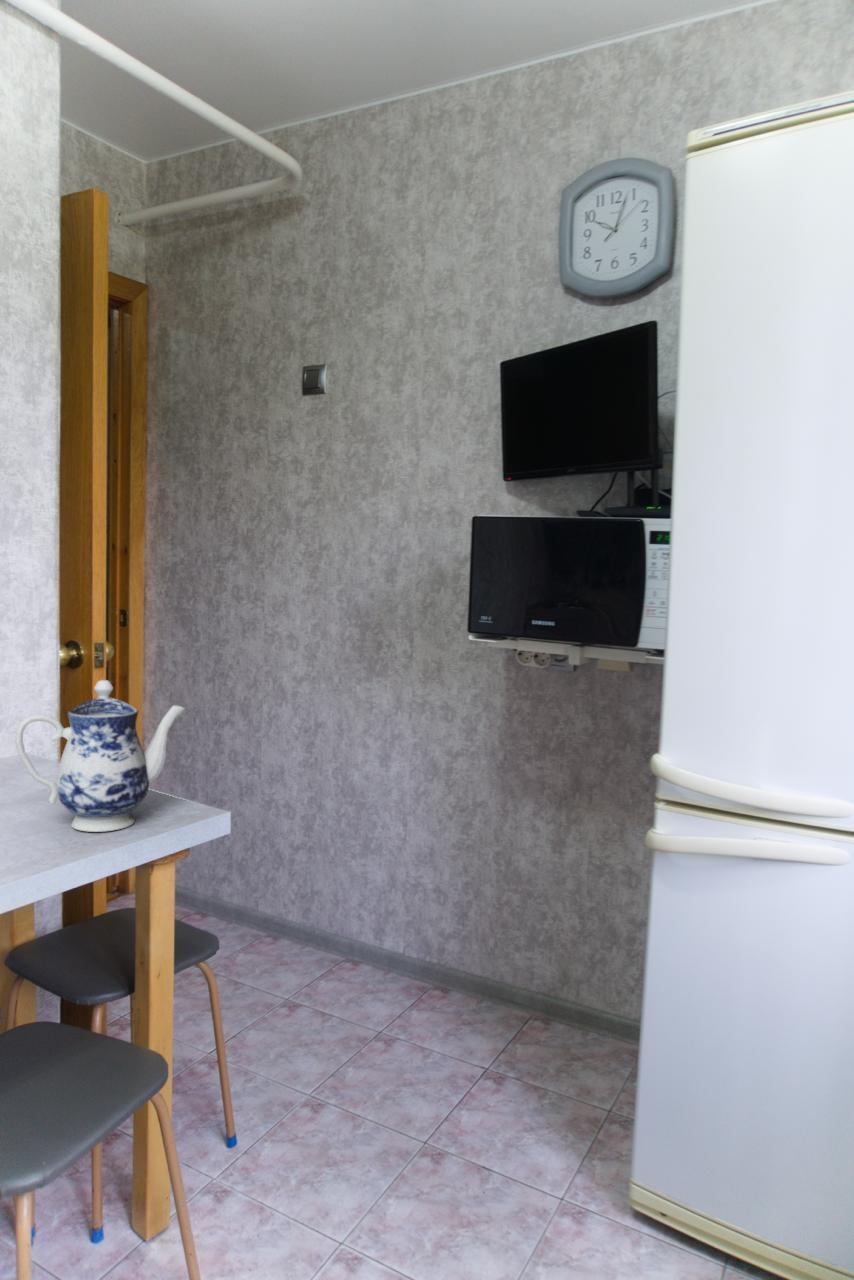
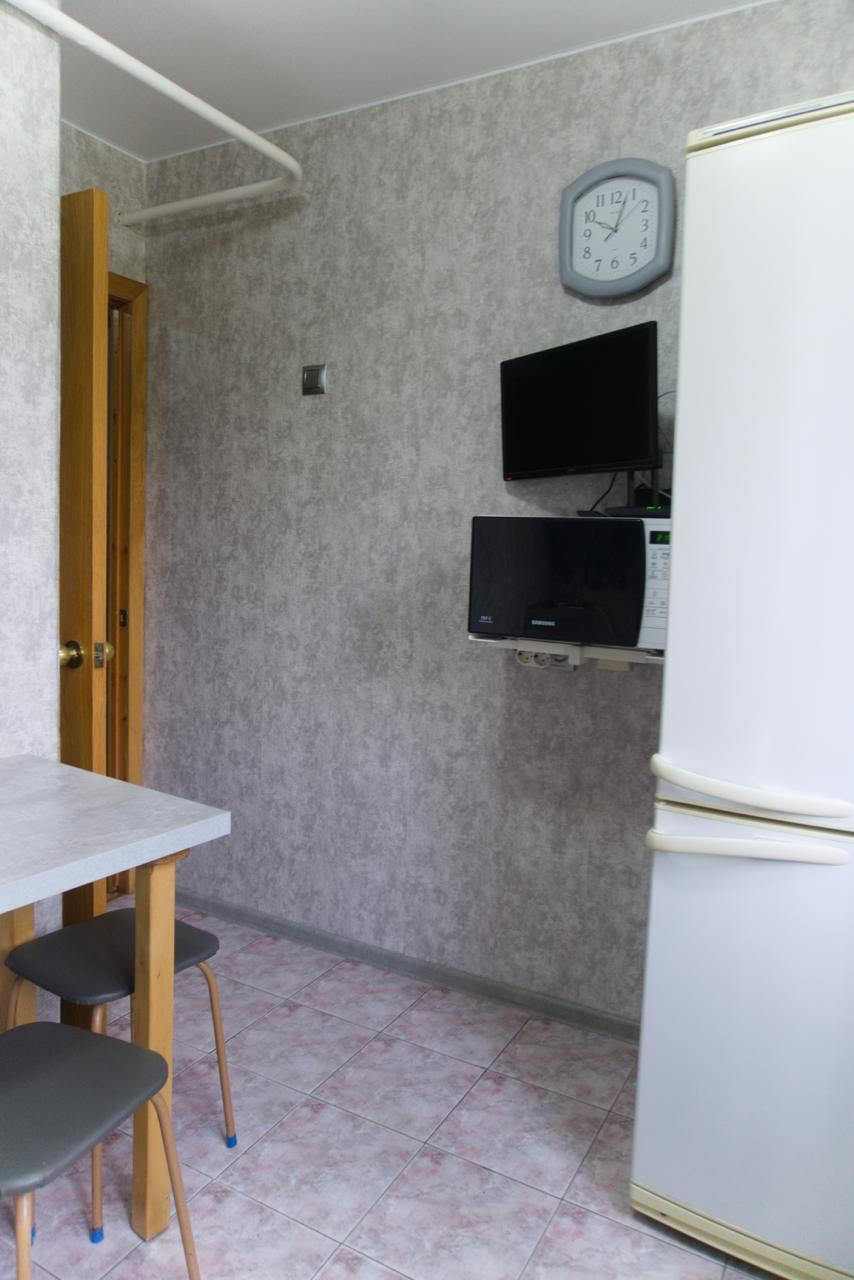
- teapot (103, 752)
